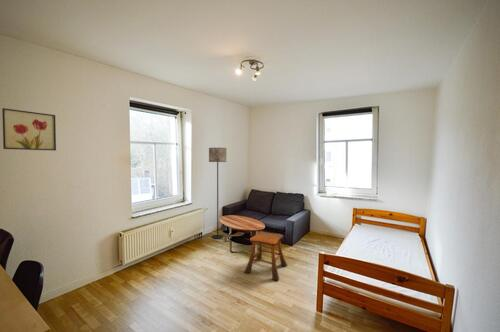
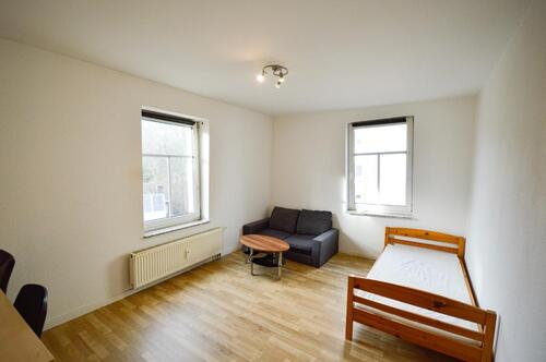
- stool (267, 252)
- wall art (30, 131)
- floor lamp (217, 192)
